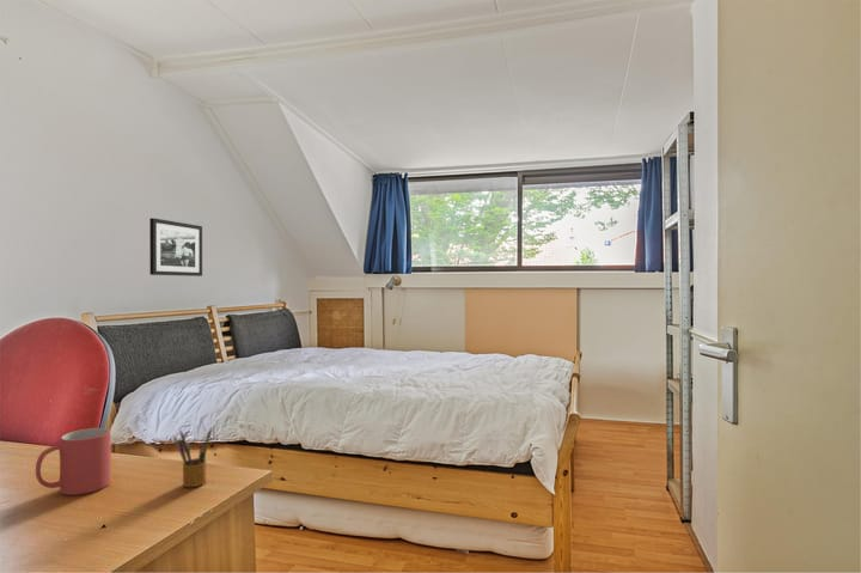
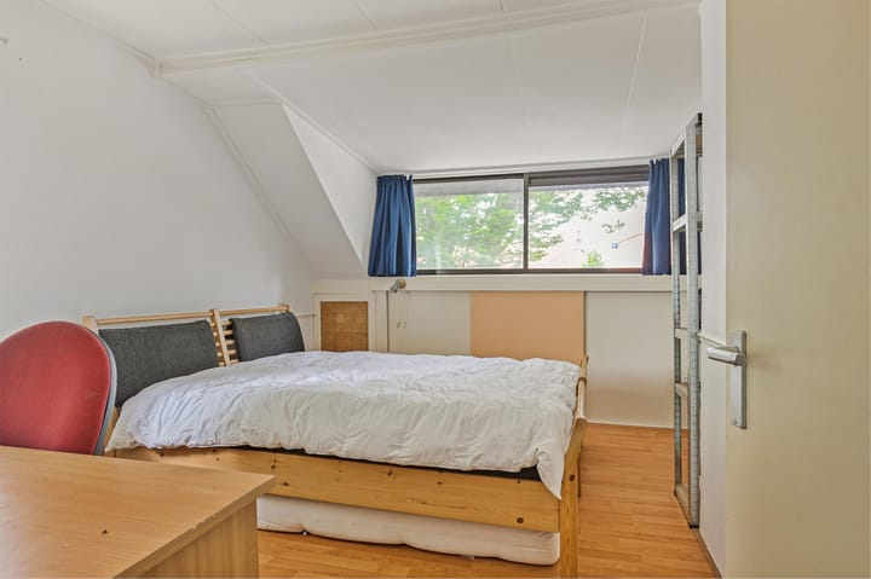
- mug (74, 463)
- picture frame (177, 249)
- pencil box (195, 458)
